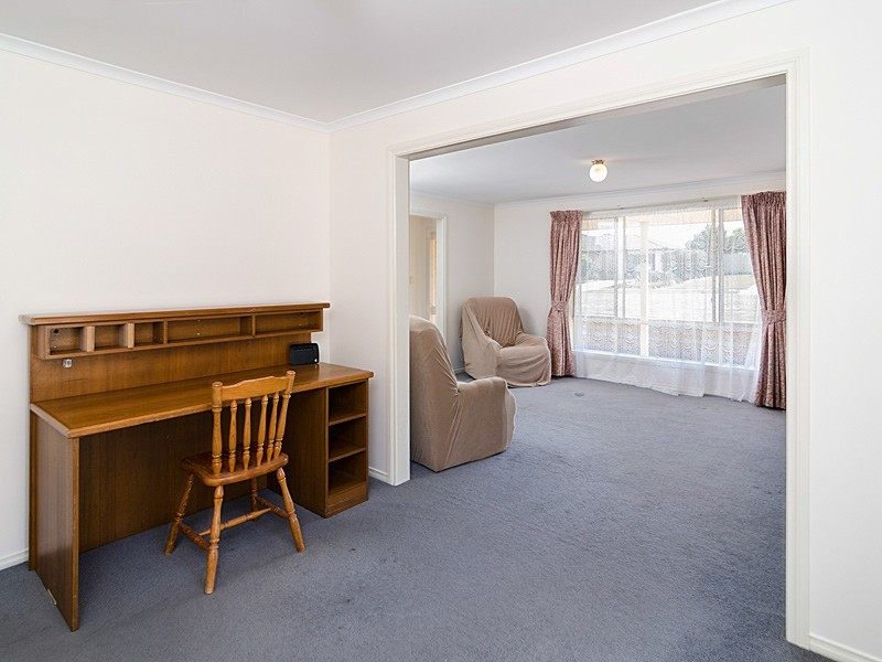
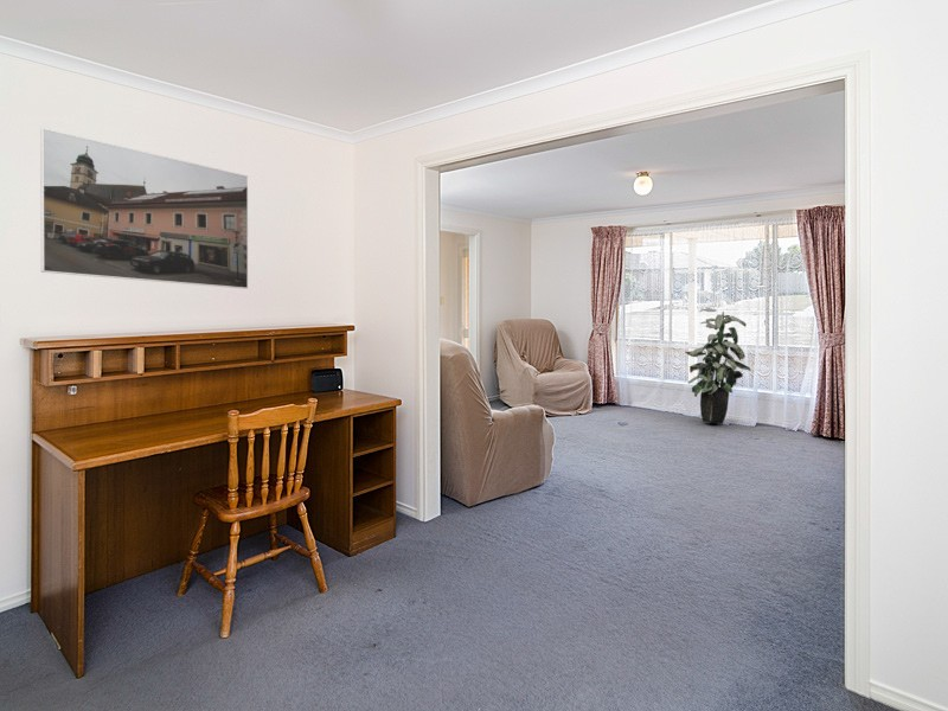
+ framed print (156, 218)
+ indoor plant (715, 365)
